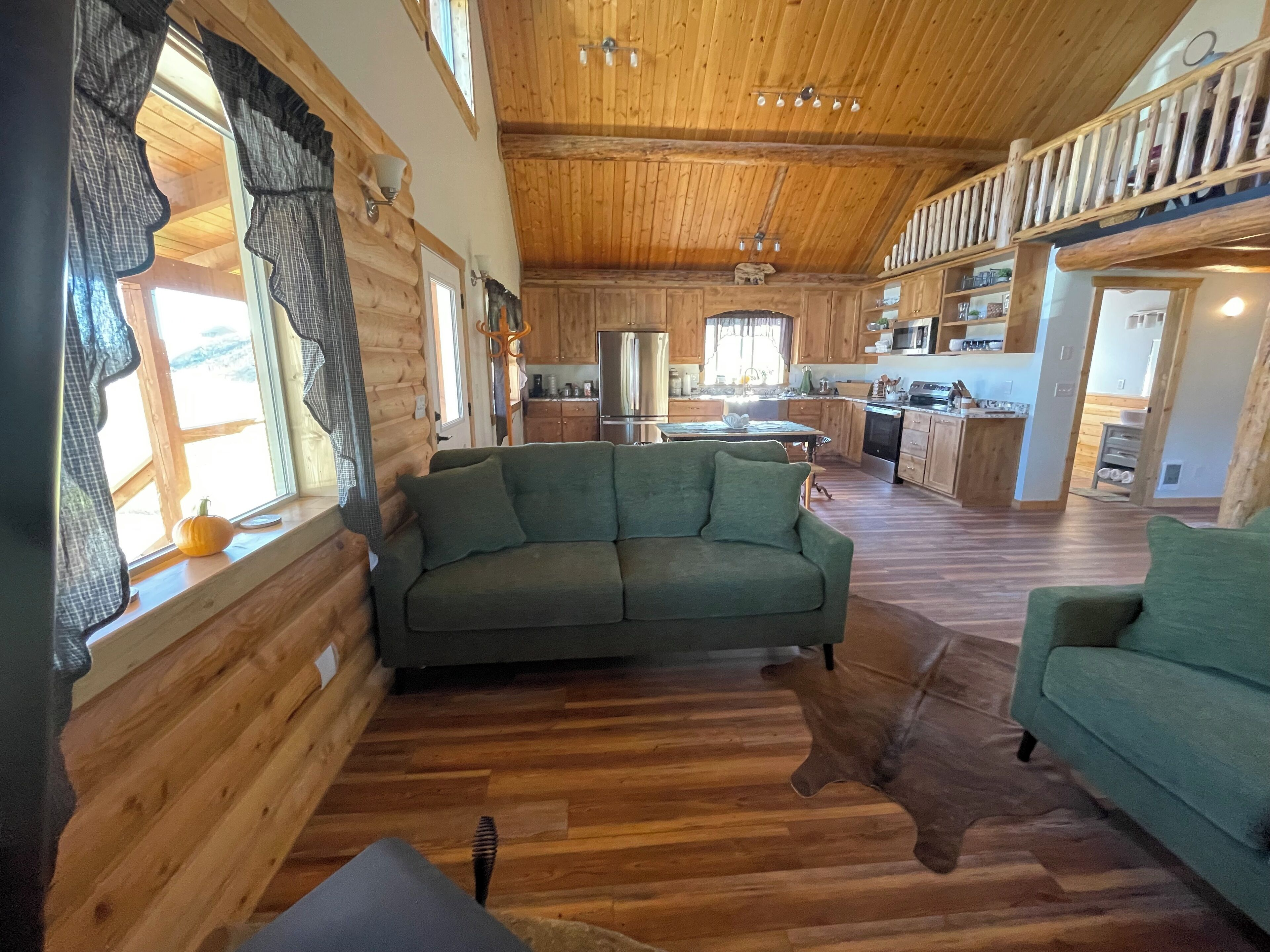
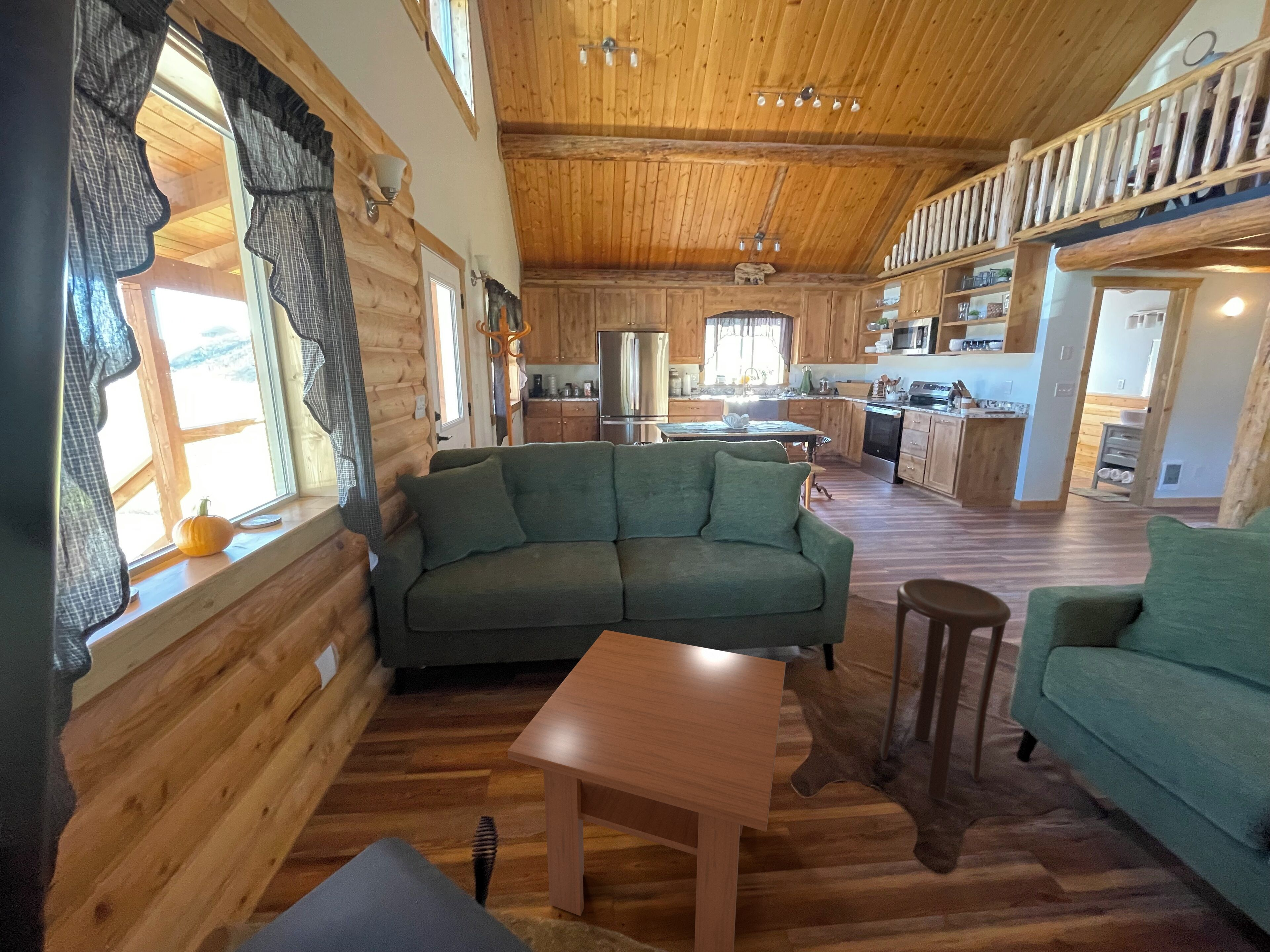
+ coffee table (663, 779)
+ stool (937, 684)
